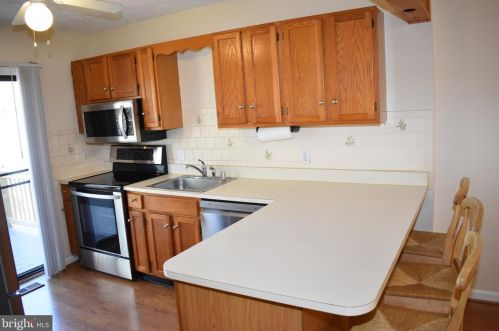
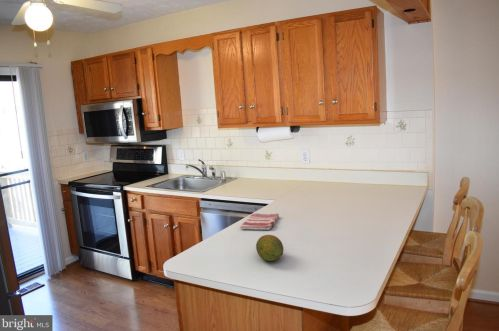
+ fruit (269, 247)
+ dish towel (260, 221)
